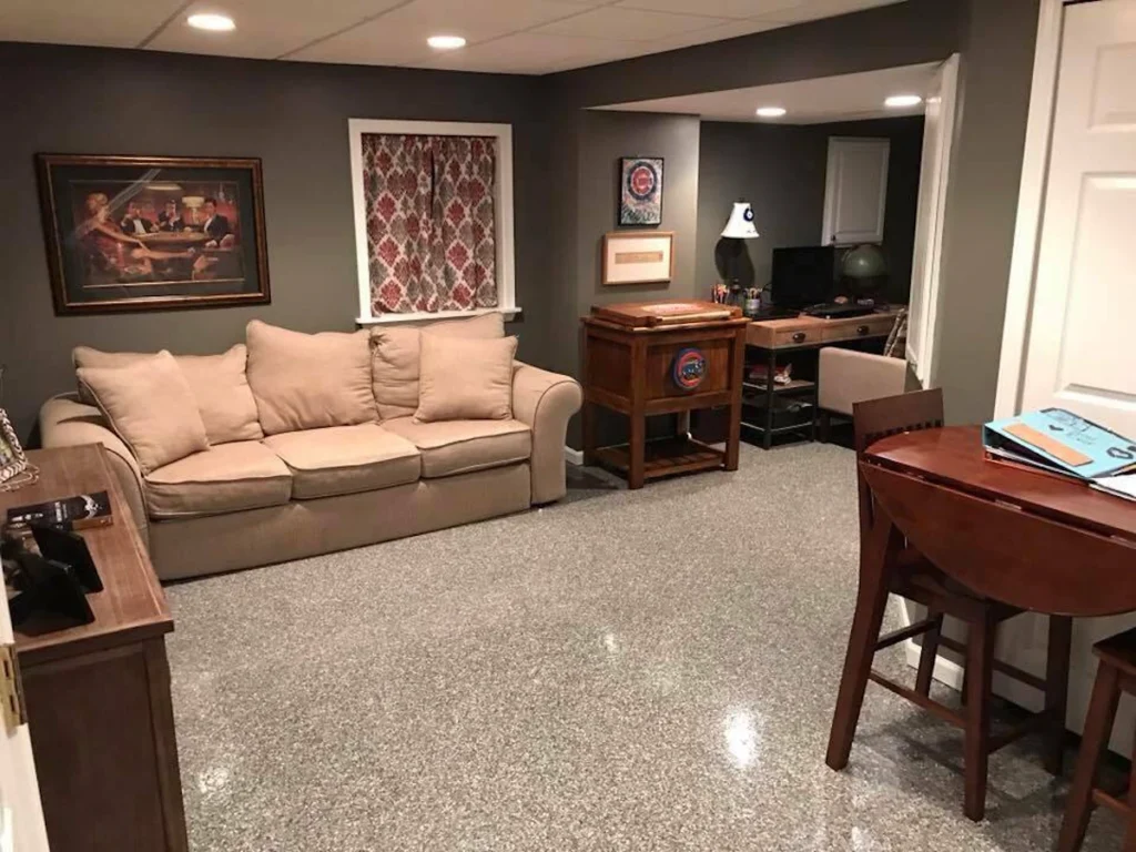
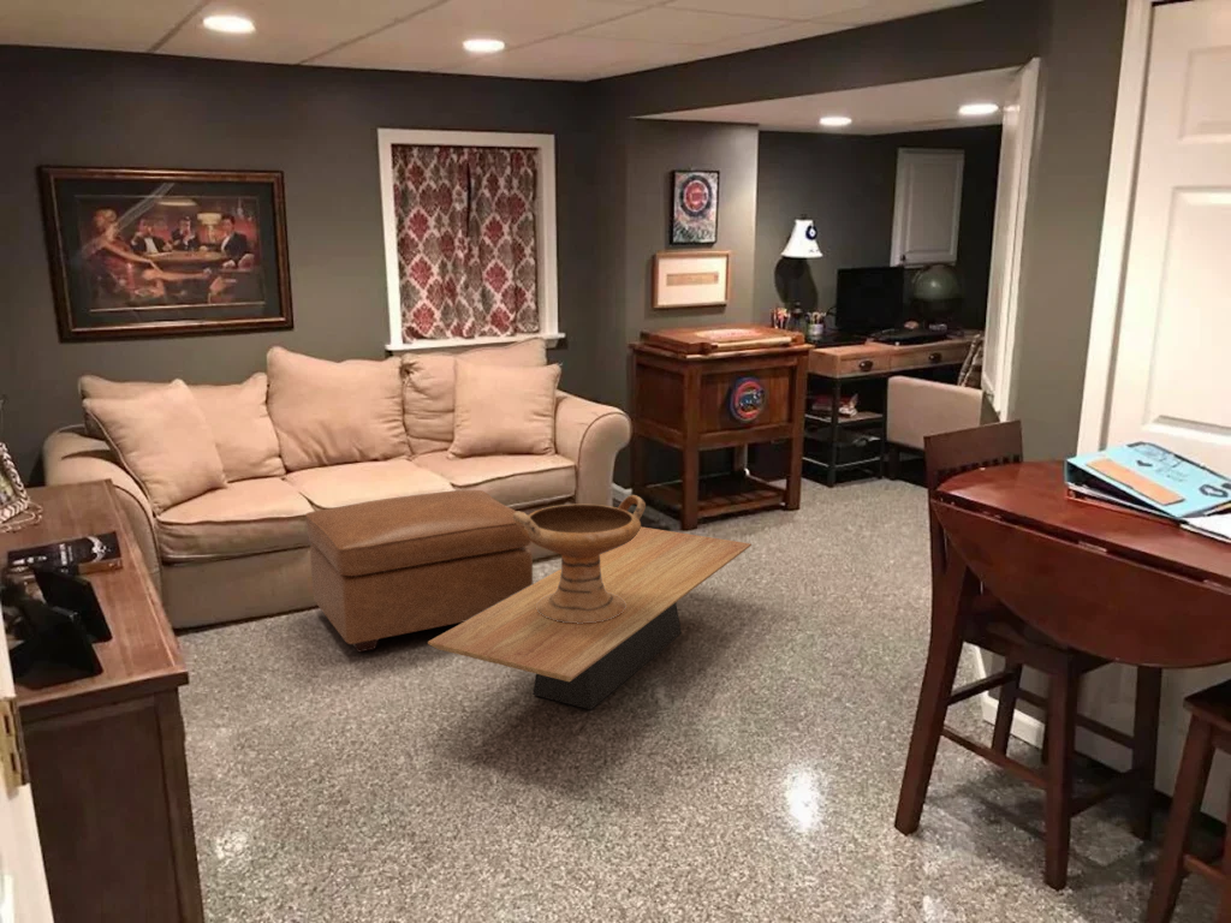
+ decorative bowl (581, 555)
+ ottoman (418, 560)
+ coffee table (612, 624)
